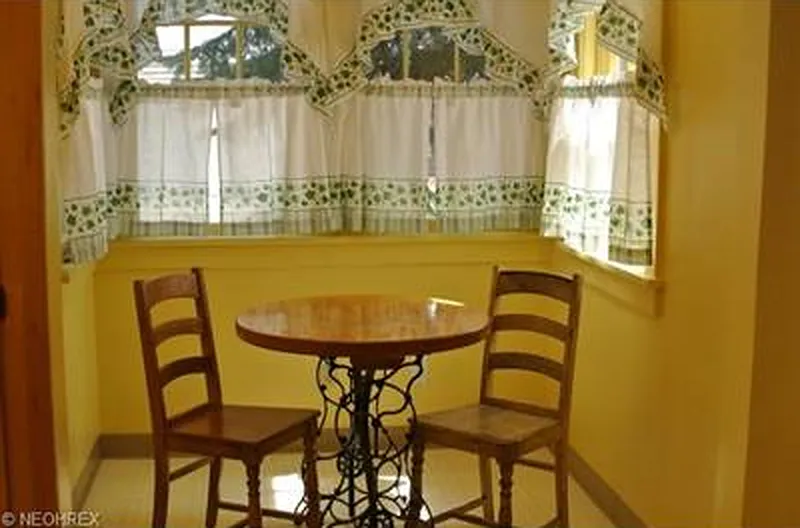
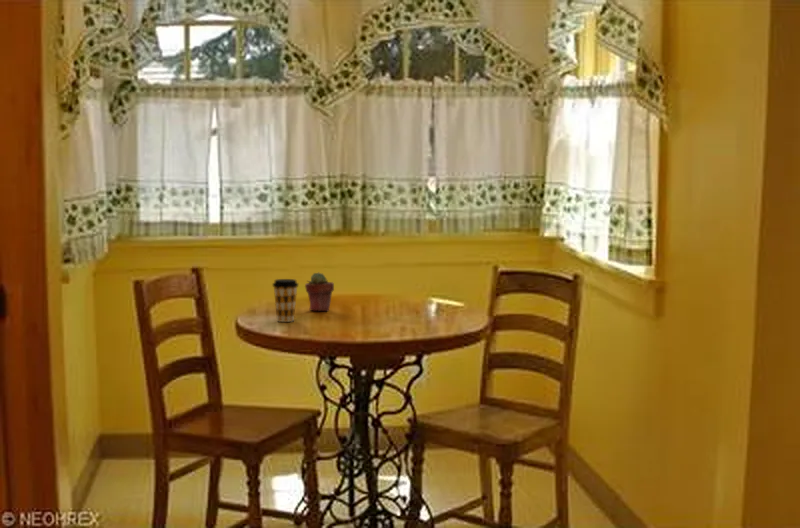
+ coffee cup (285, 300)
+ potted succulent (319, 291)
